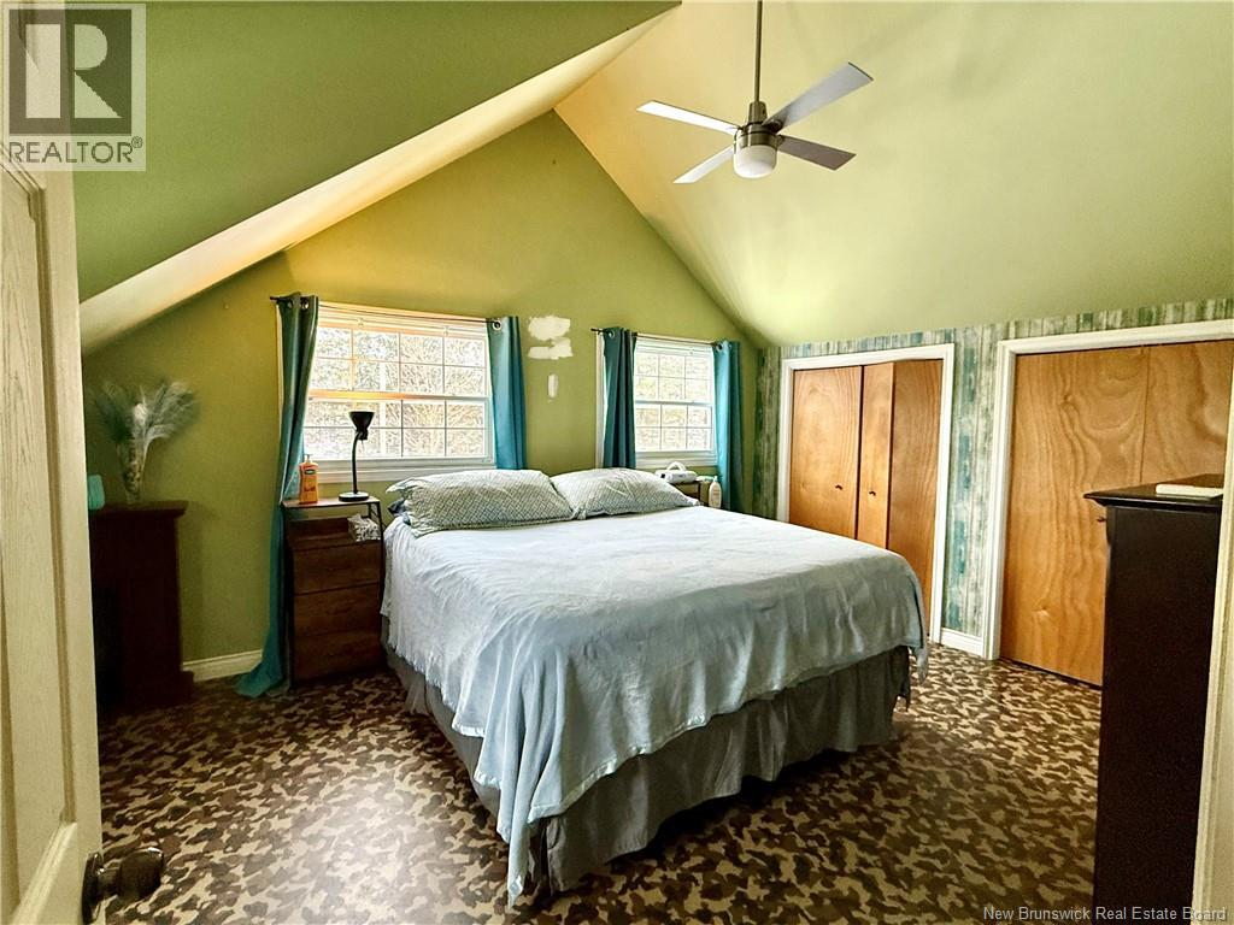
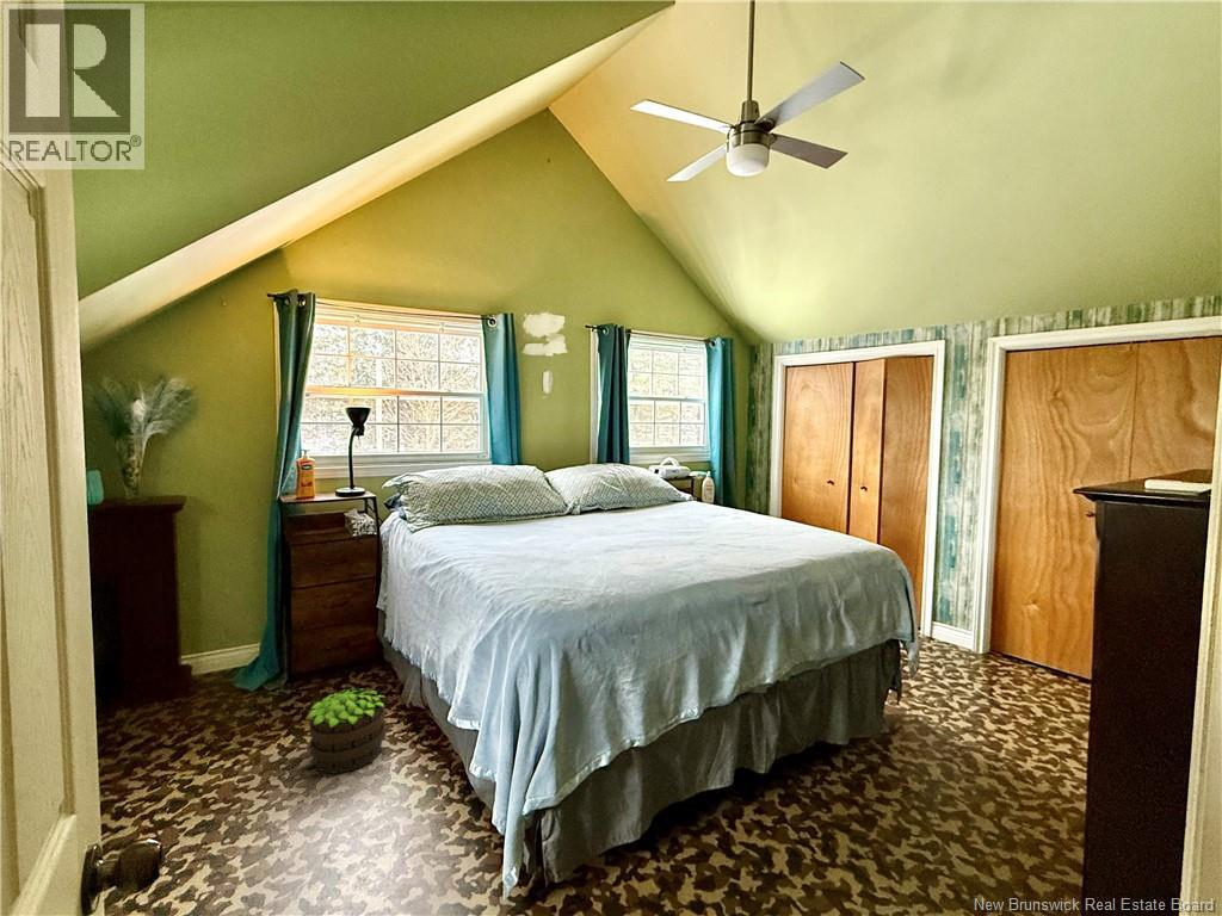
+ potted plant (347, 724)
